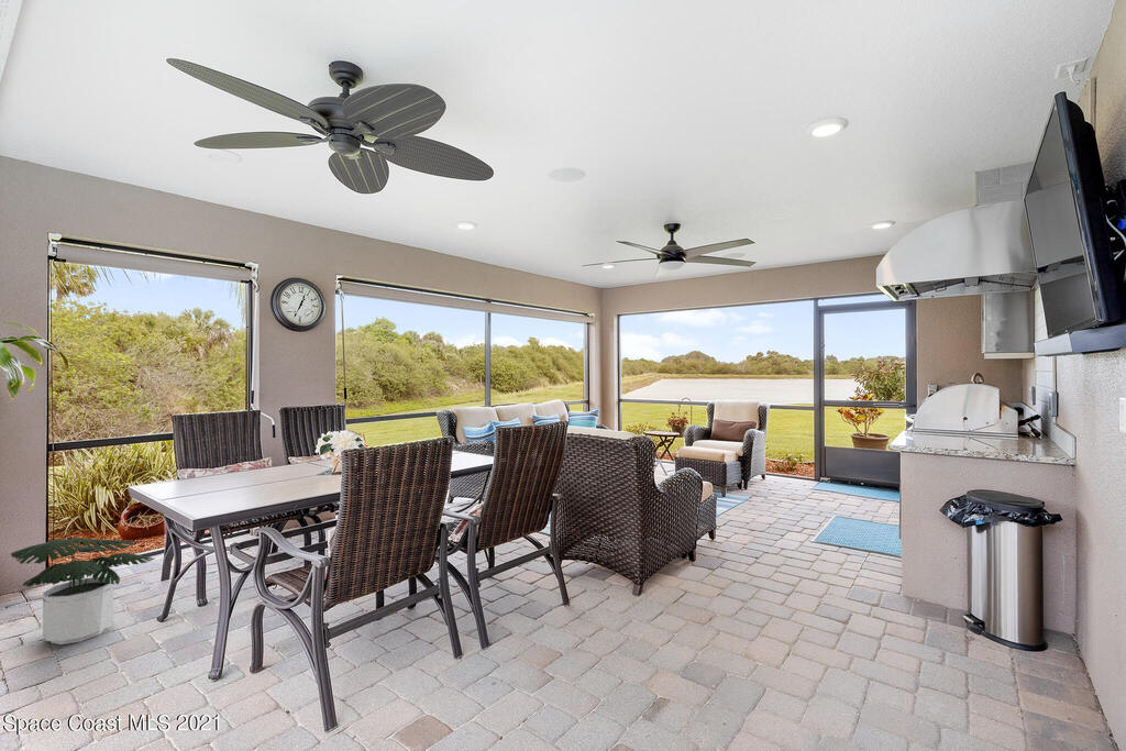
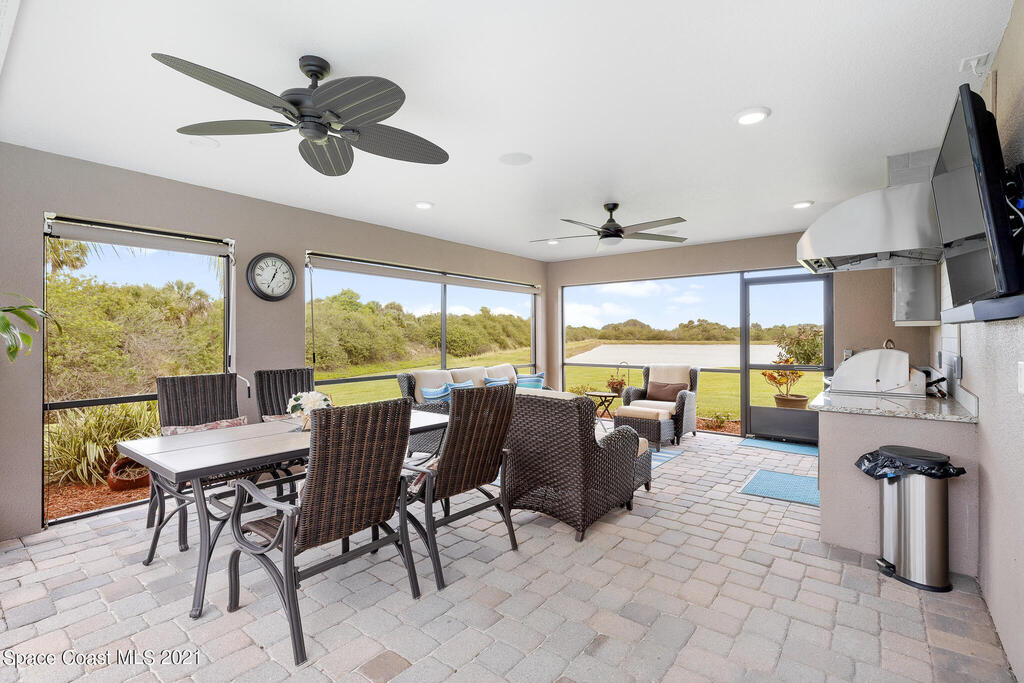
- potted plant (81, 582)
